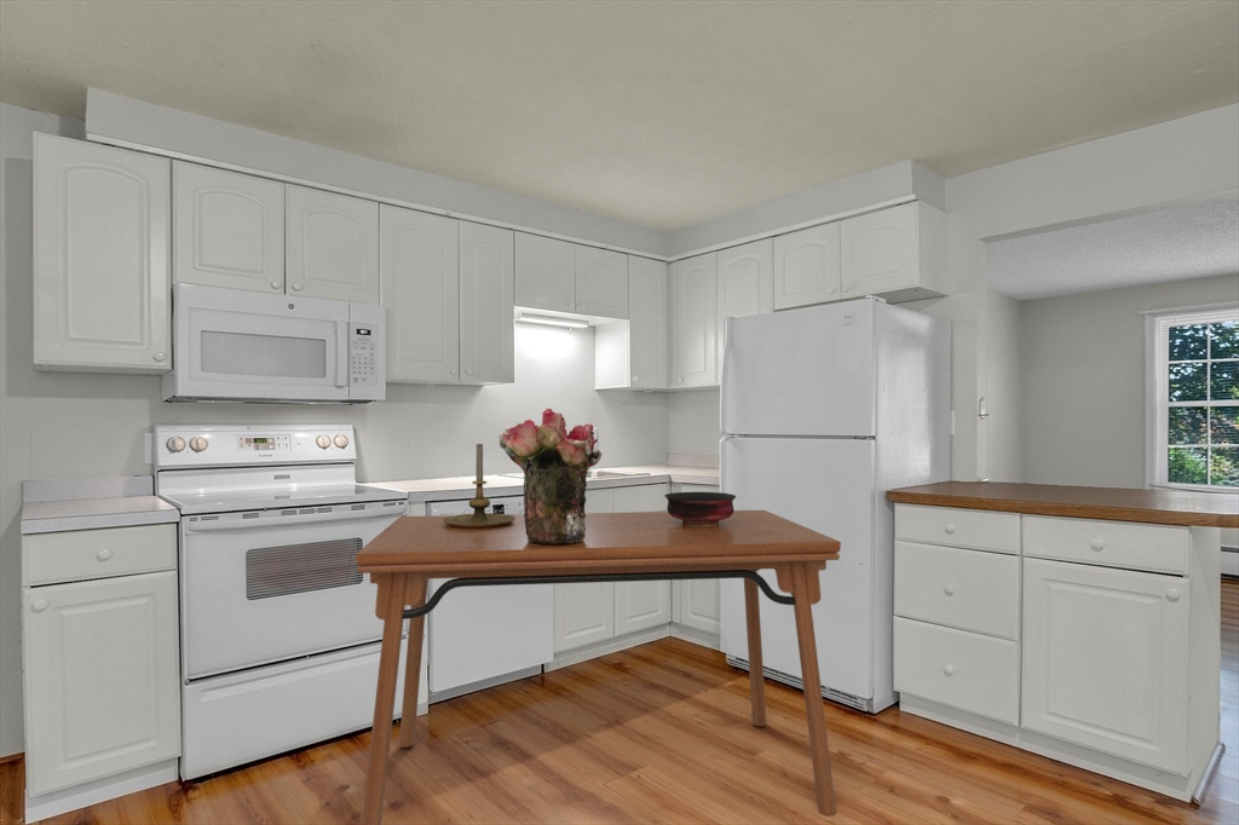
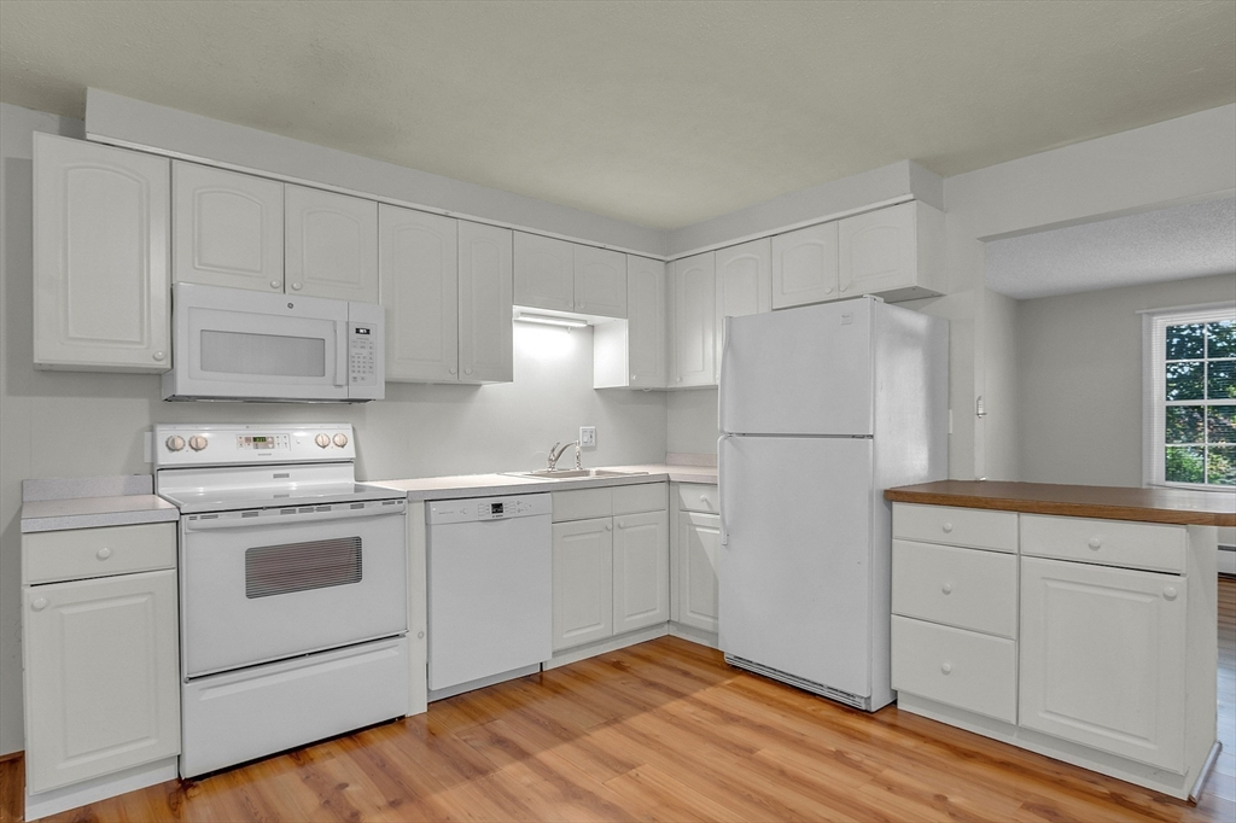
- bowl (699, 508)
- candle holder (479, 483)
- bouquet (557, 473)
- dining table (590, 582)
